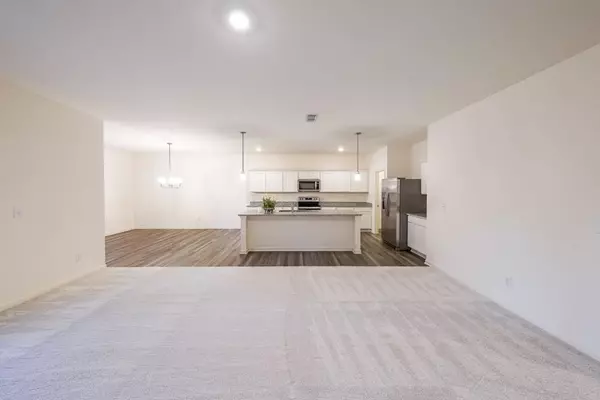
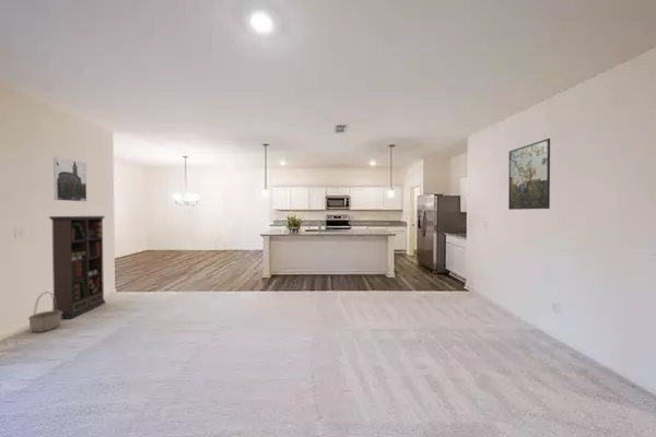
+ bookcase (80, 263)
+ basket (45, 311)
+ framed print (71, 180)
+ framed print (527, 177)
